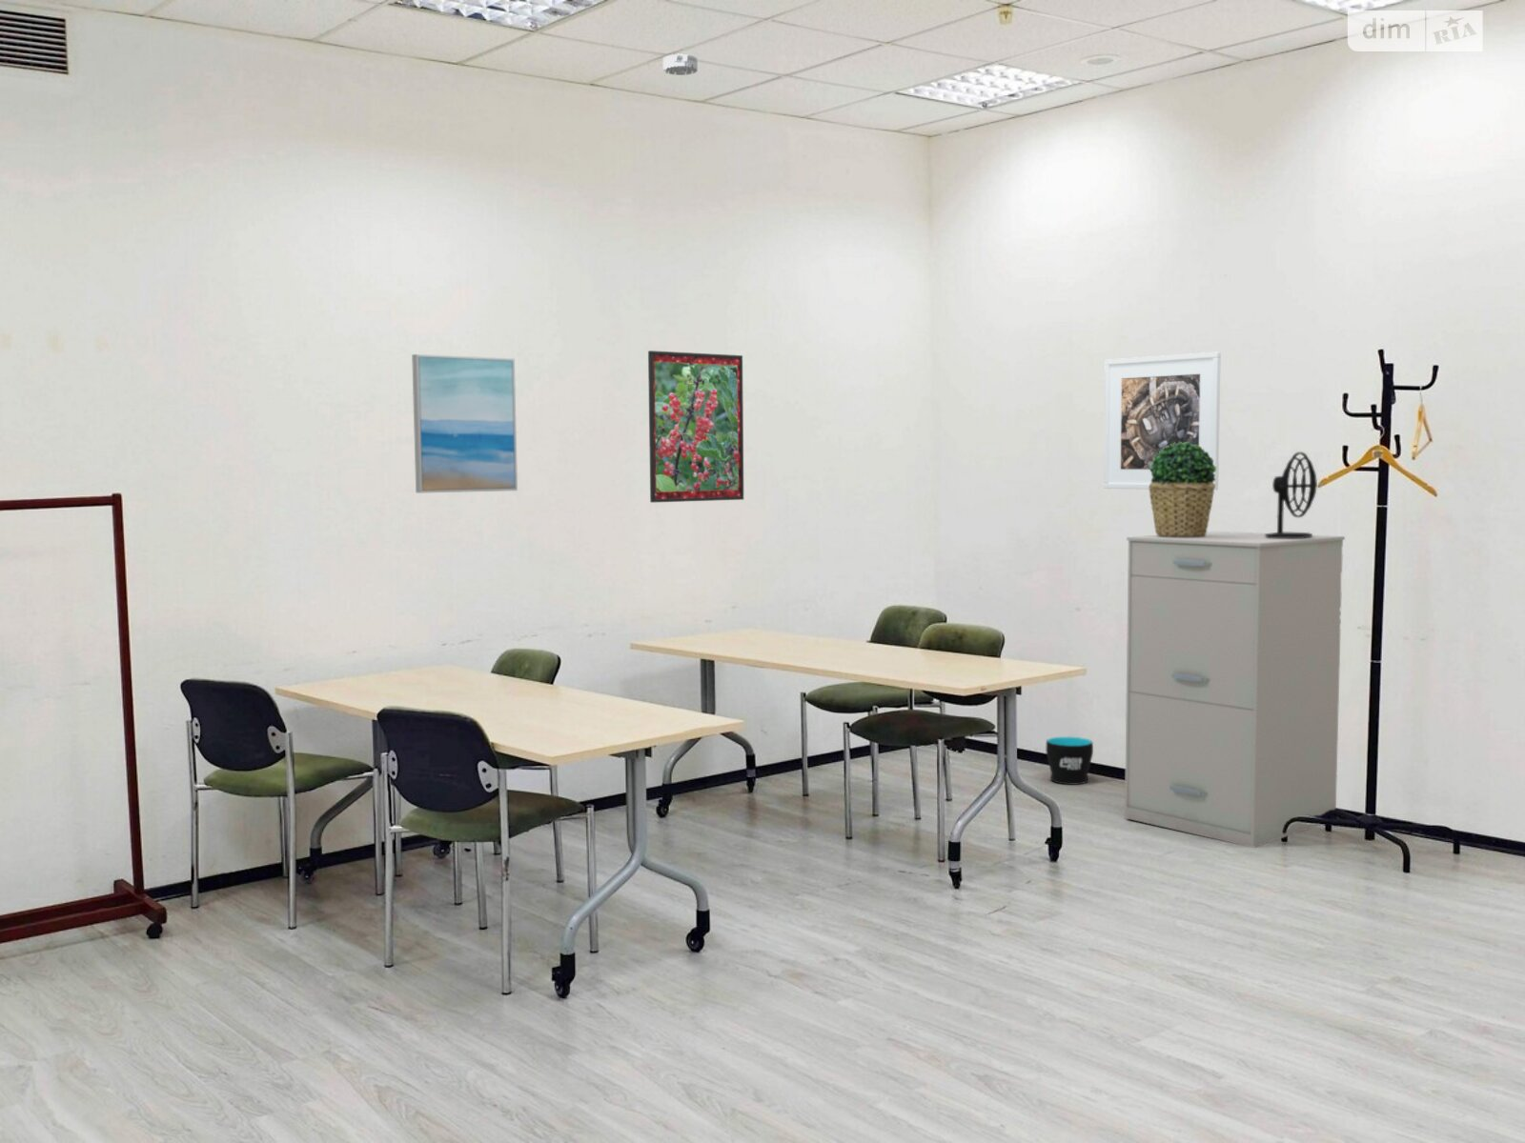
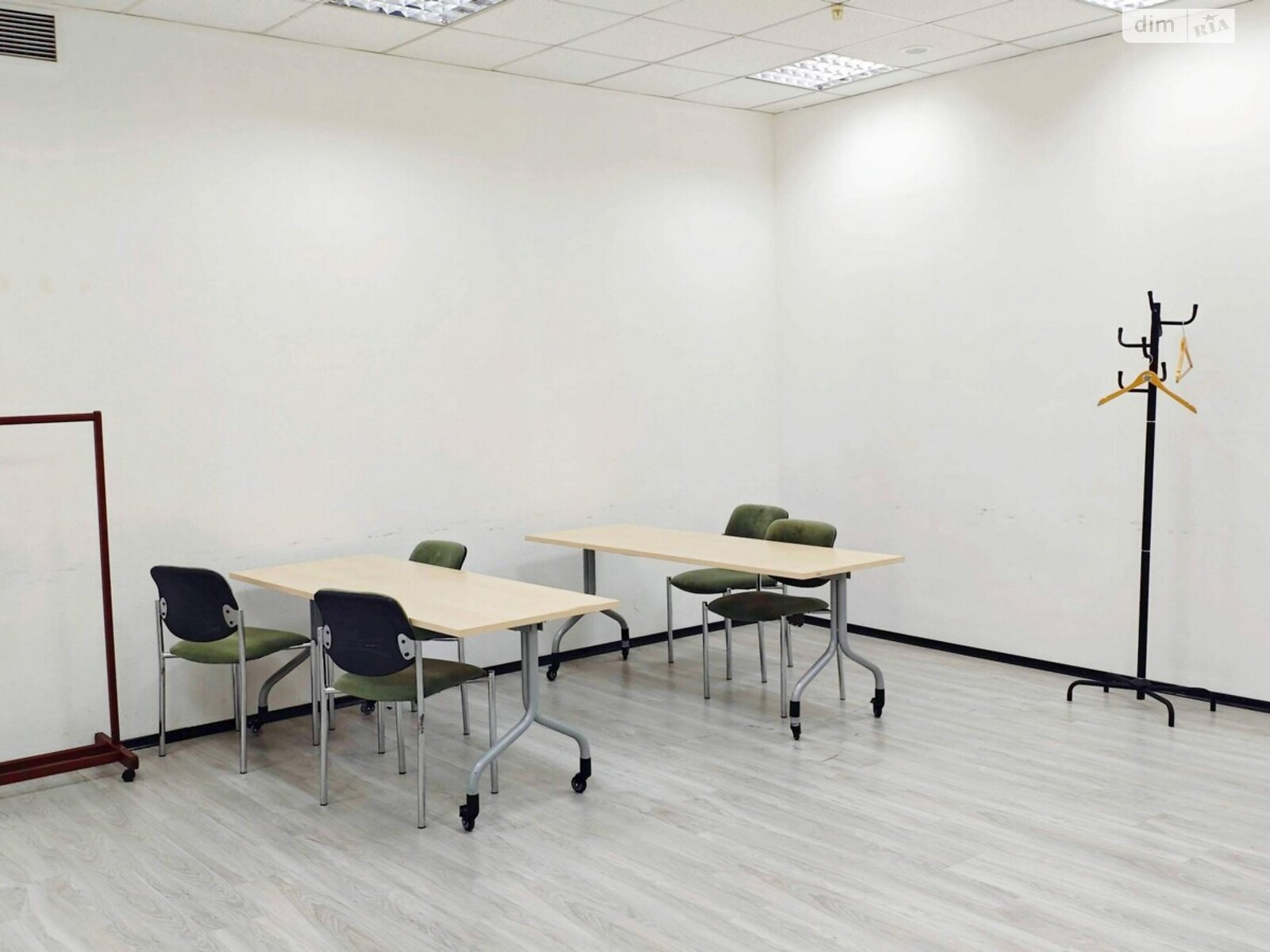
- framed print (696, 426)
- potted plant (1182, 489)
- filing cabinet (1231, 680)
- smoke detector (680, 64)
- desk fan (1292, 495)
- cup sleeve (1074, 759)
- wall art (466, 424)
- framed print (1160, 423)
